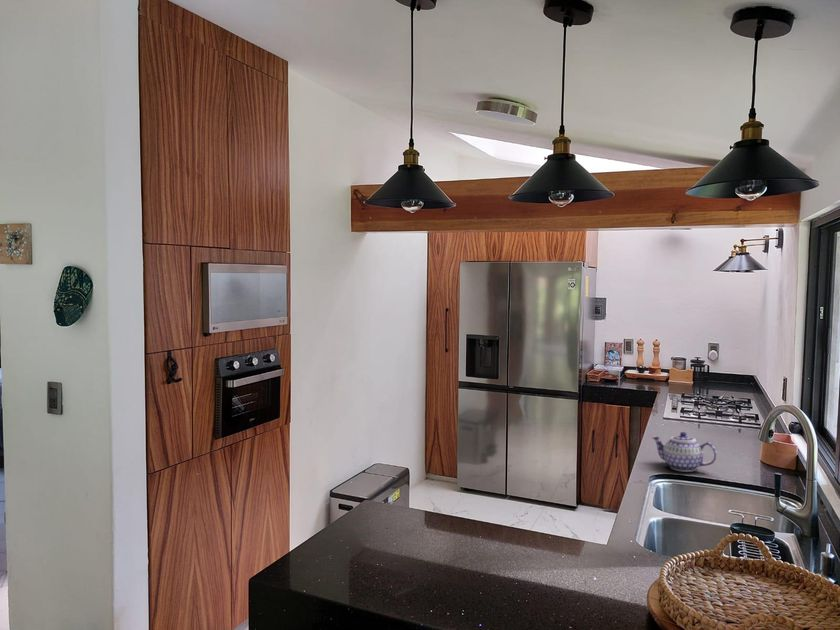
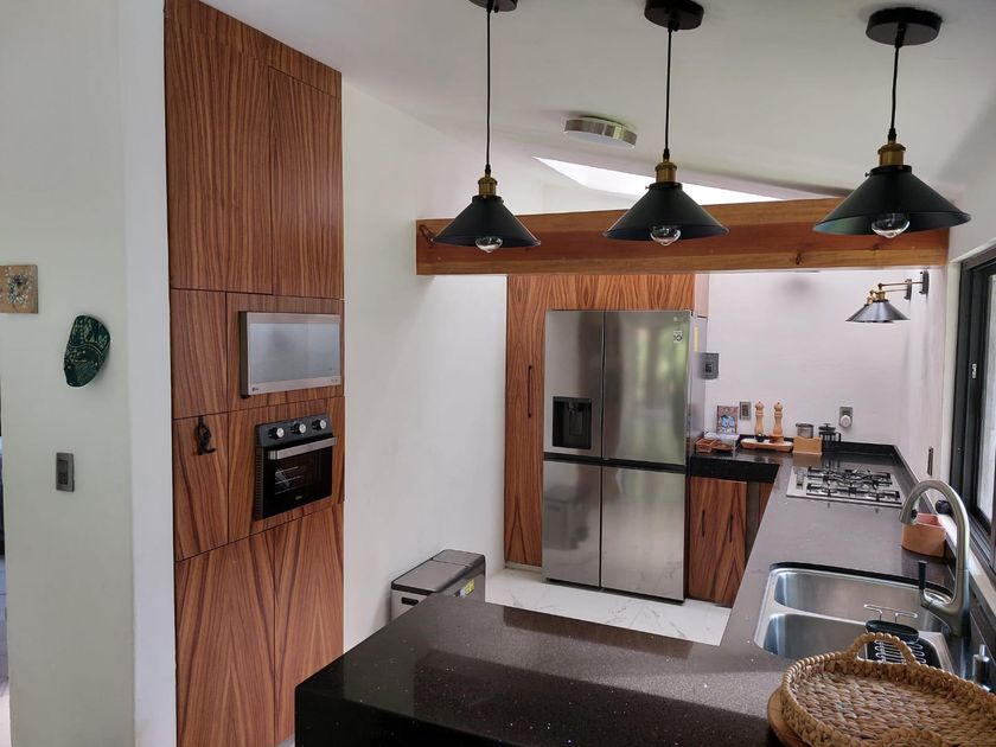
- teapot (683, 450)
